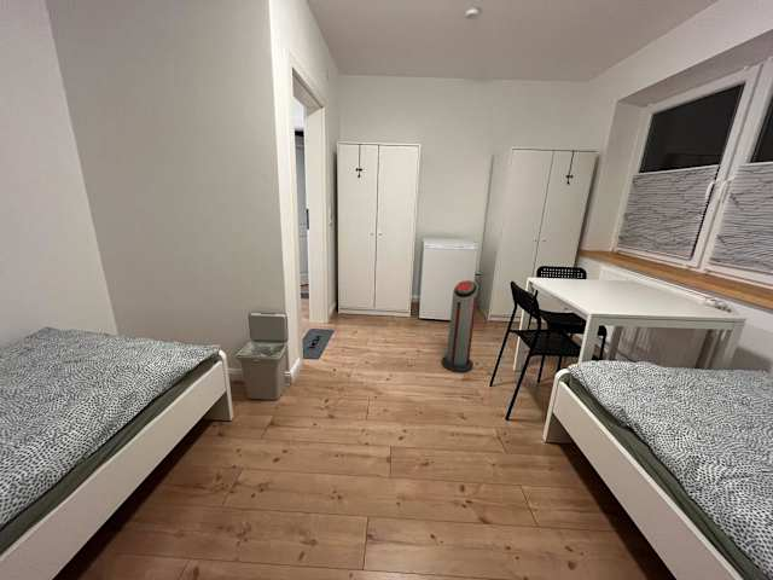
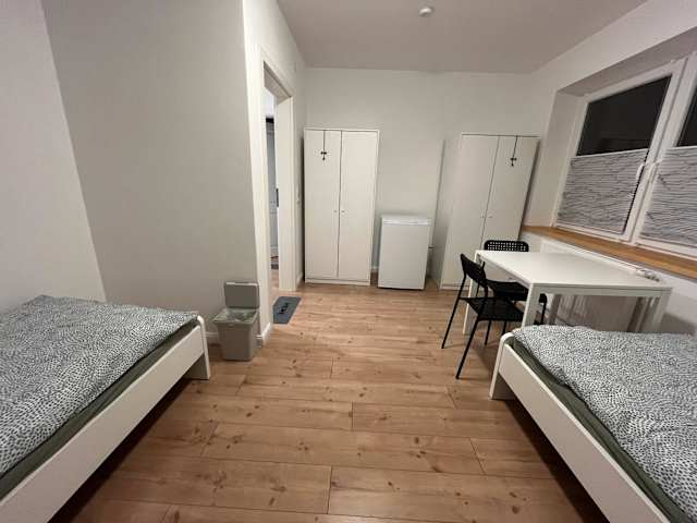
- air purifier (461, 324)
